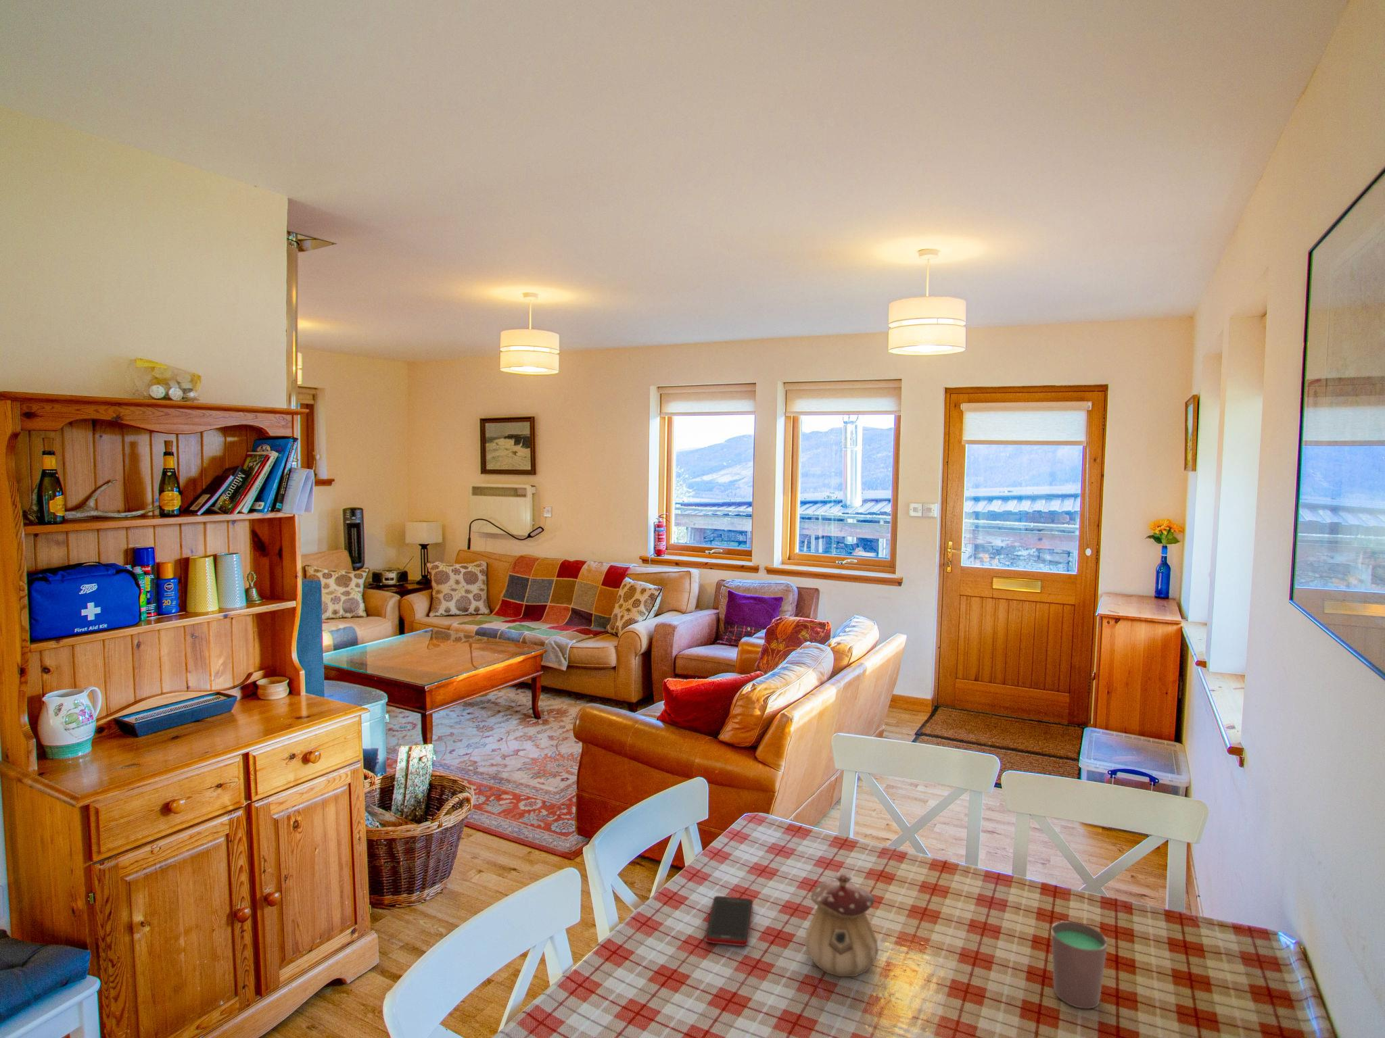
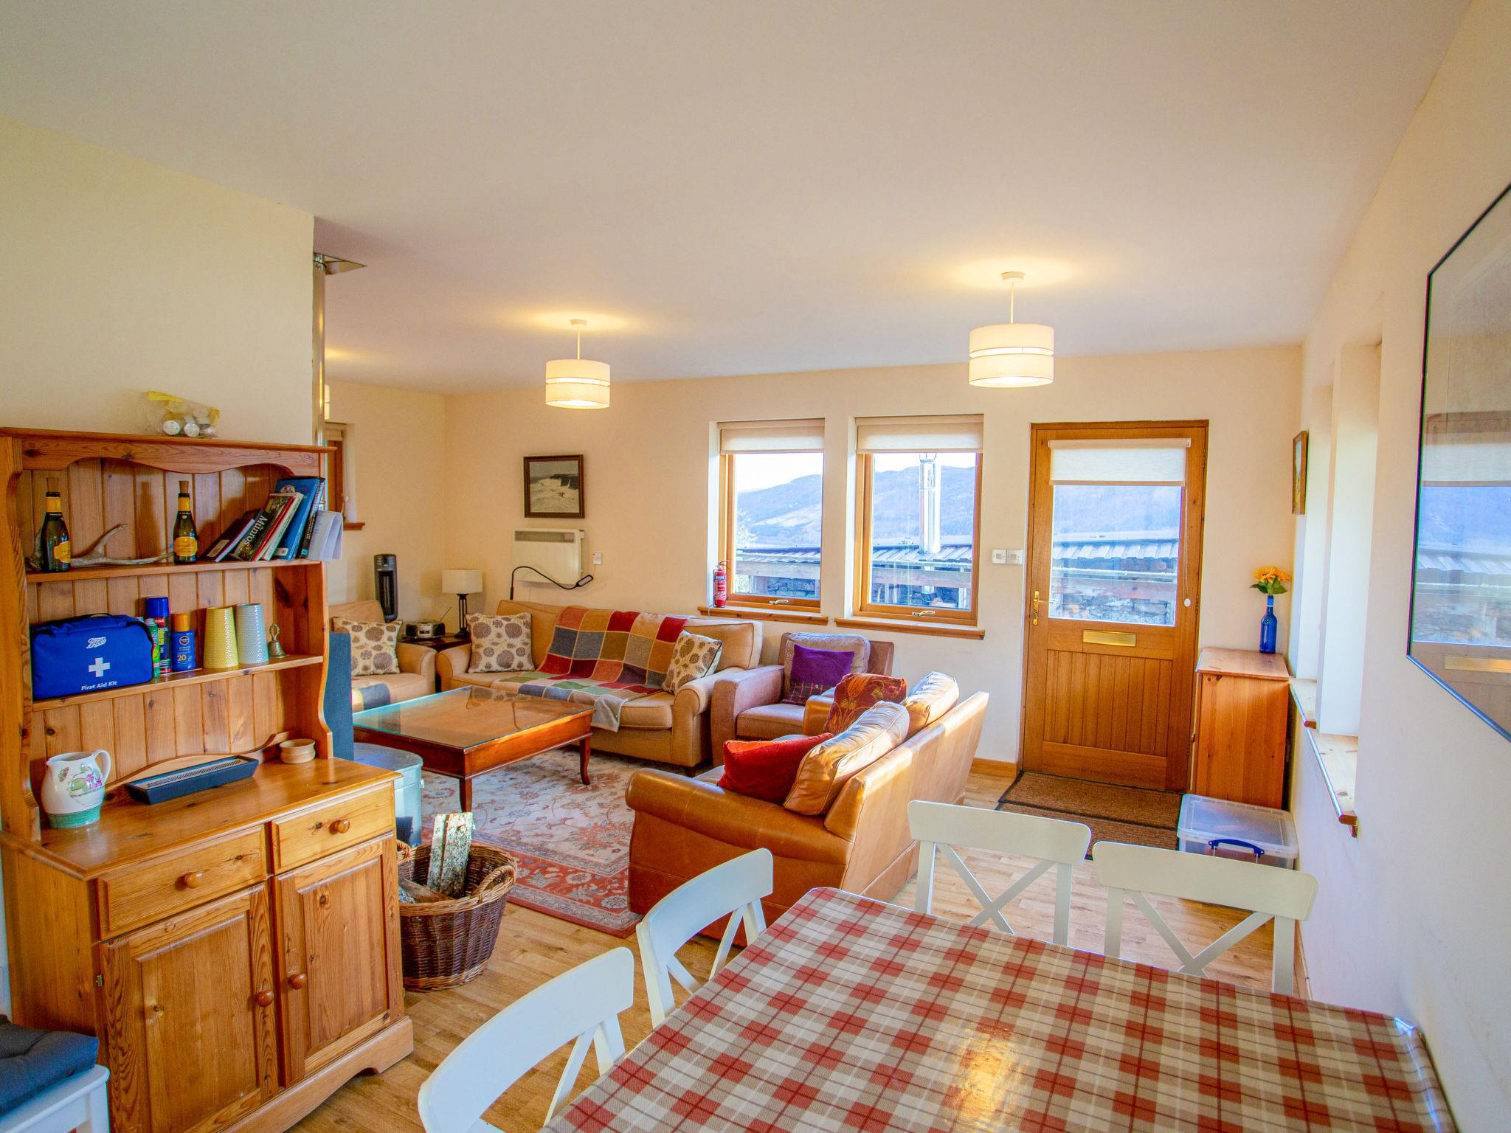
- cell phone (730, 920)
- cup (1077, 965)
- teapot (842, 914)
